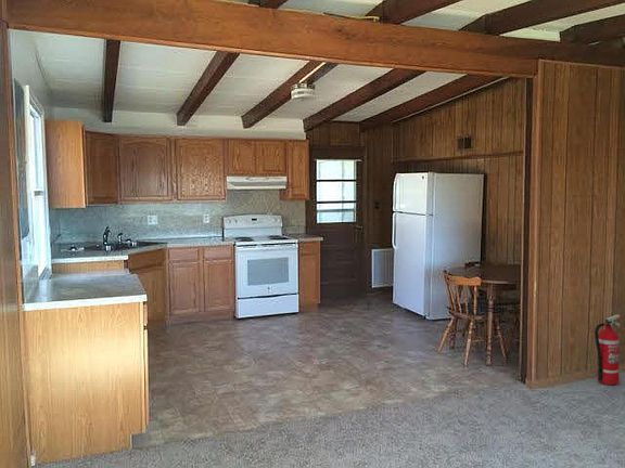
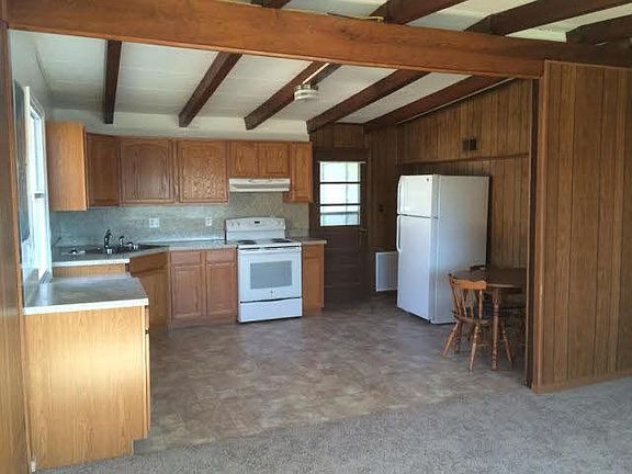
- fire extinguisher (607, 349)
